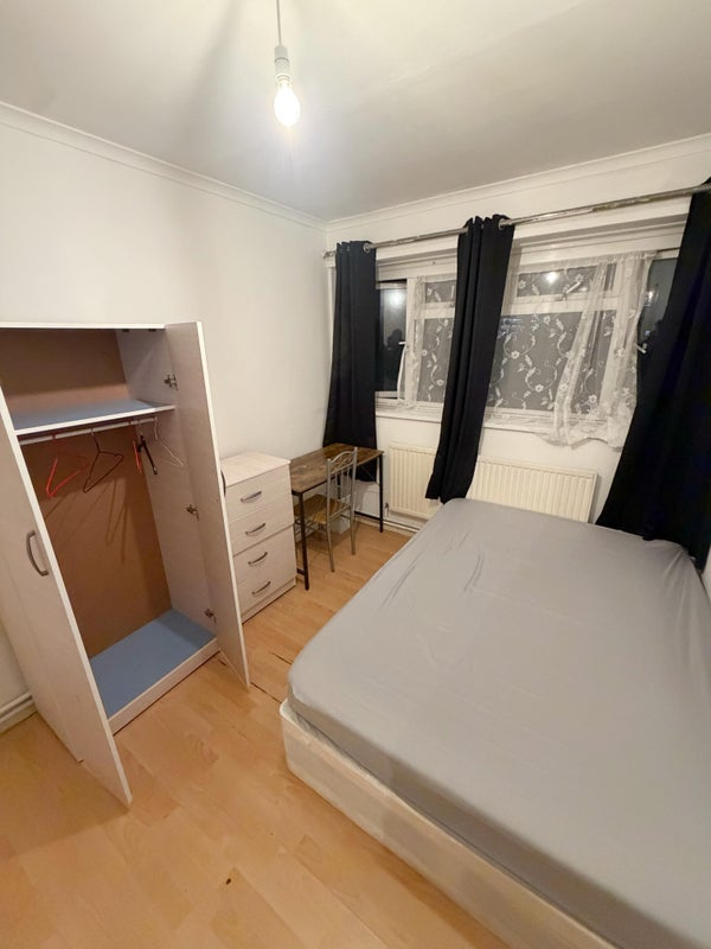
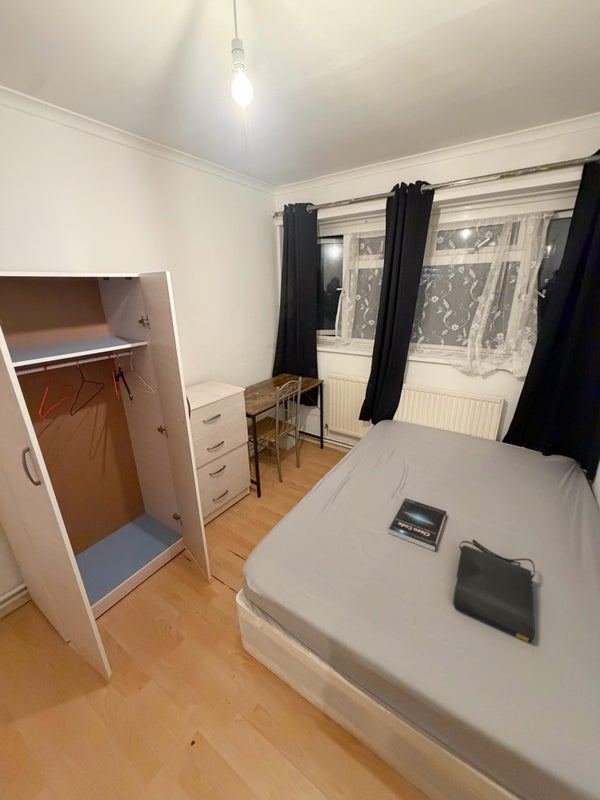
+ book (418, 521)
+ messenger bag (493, 581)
